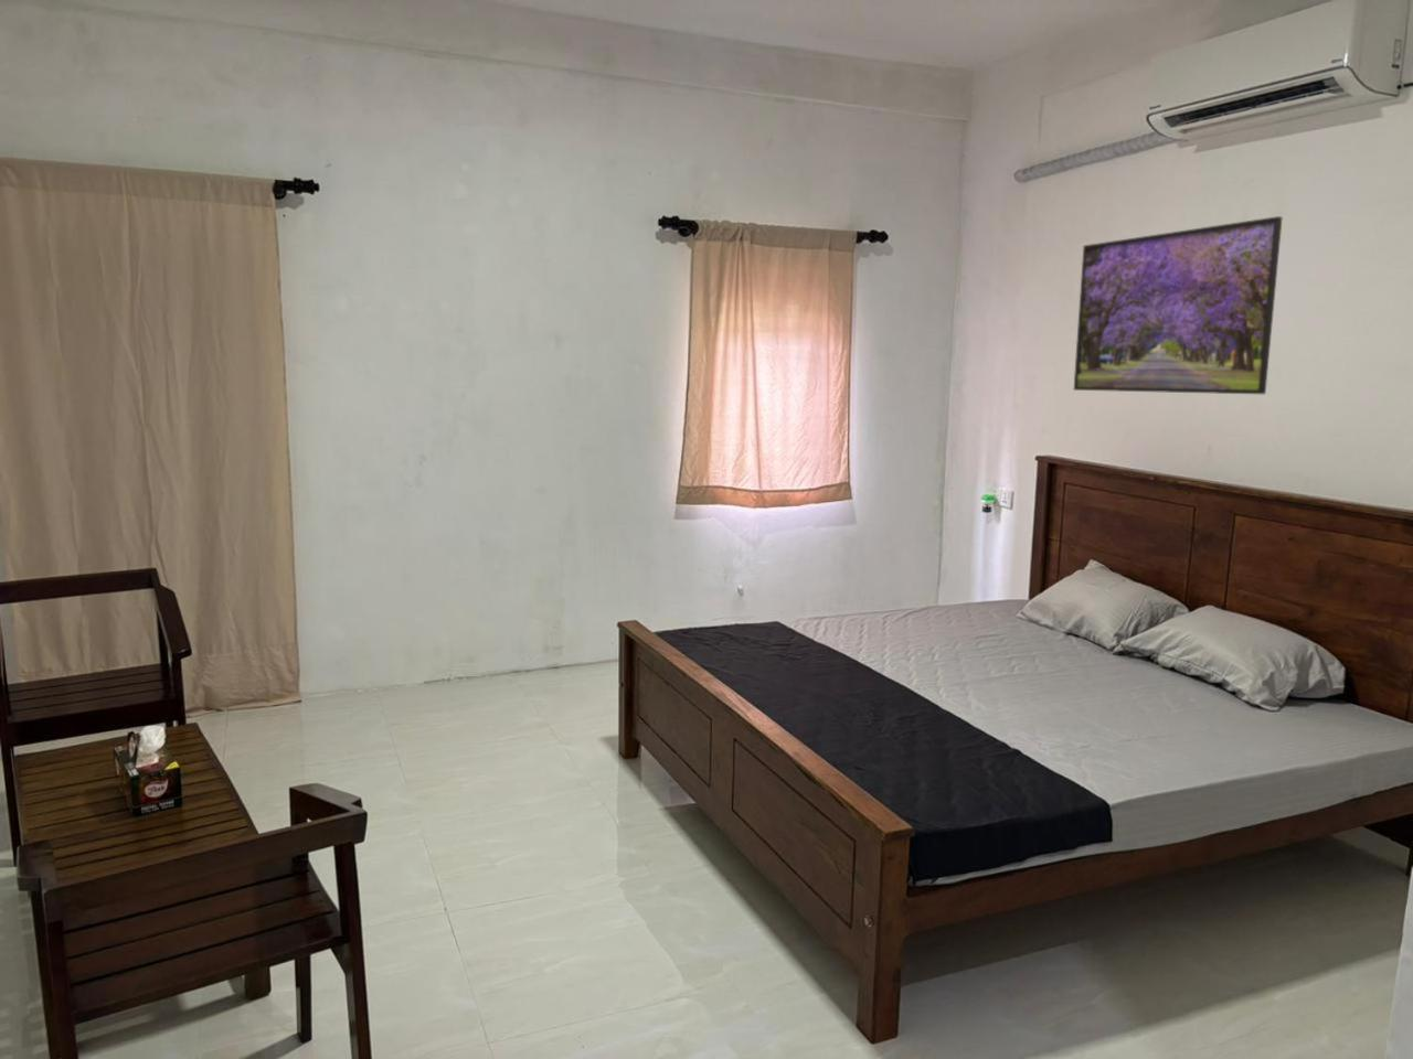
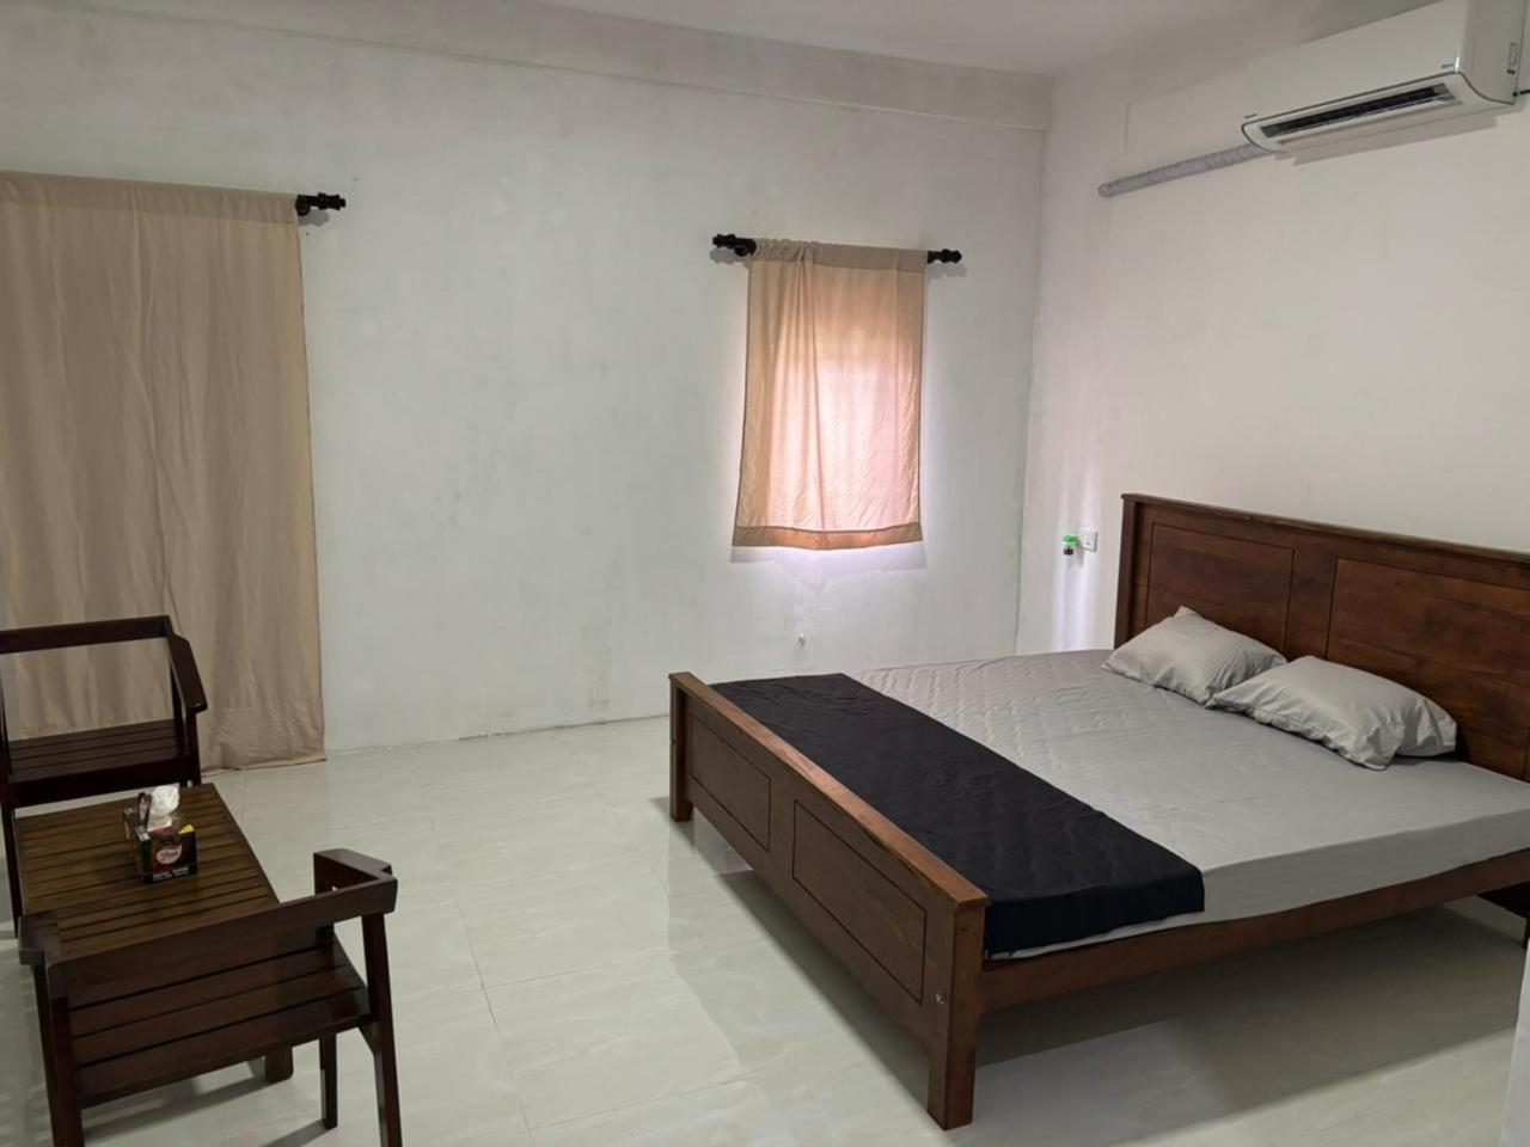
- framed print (1166, 313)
